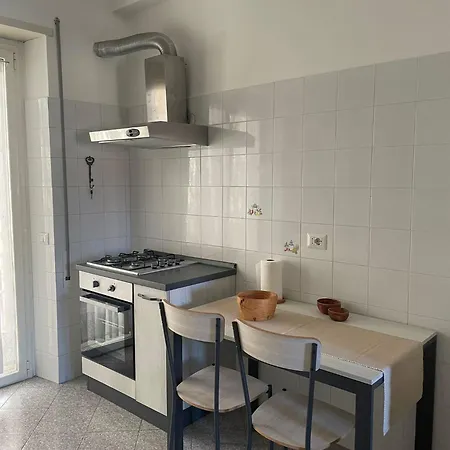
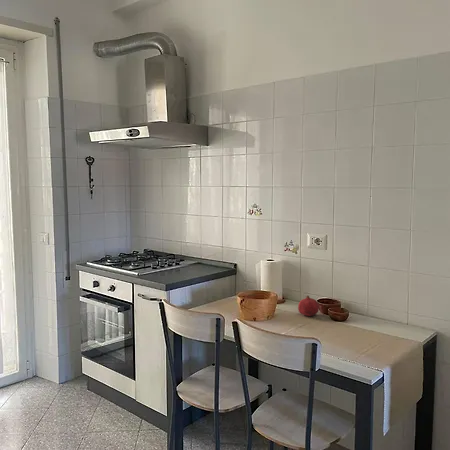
+ fruit (308, 305)
